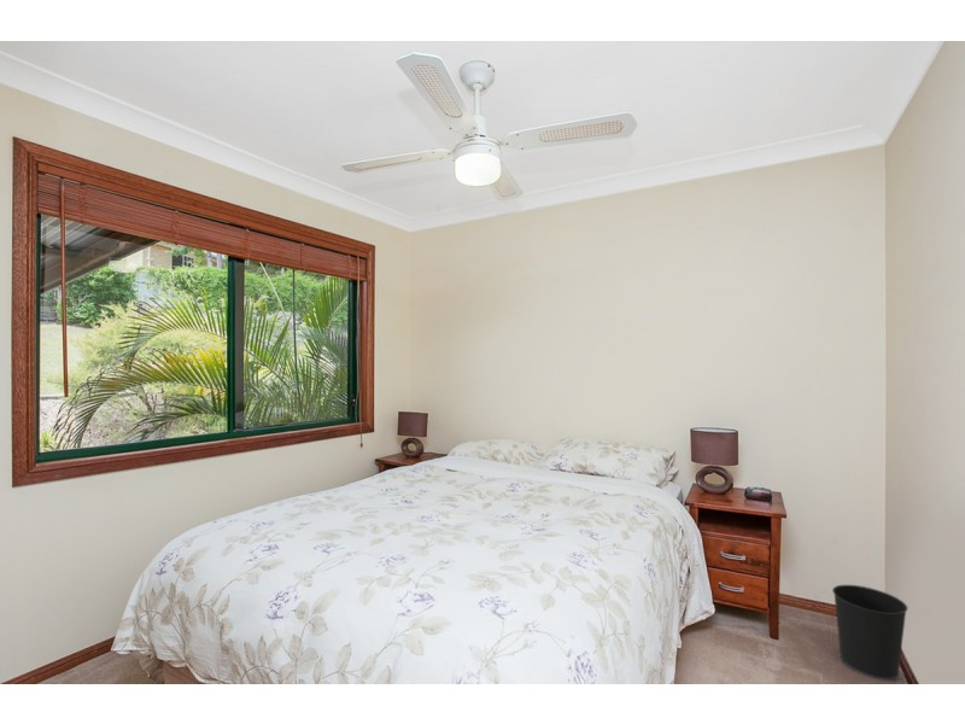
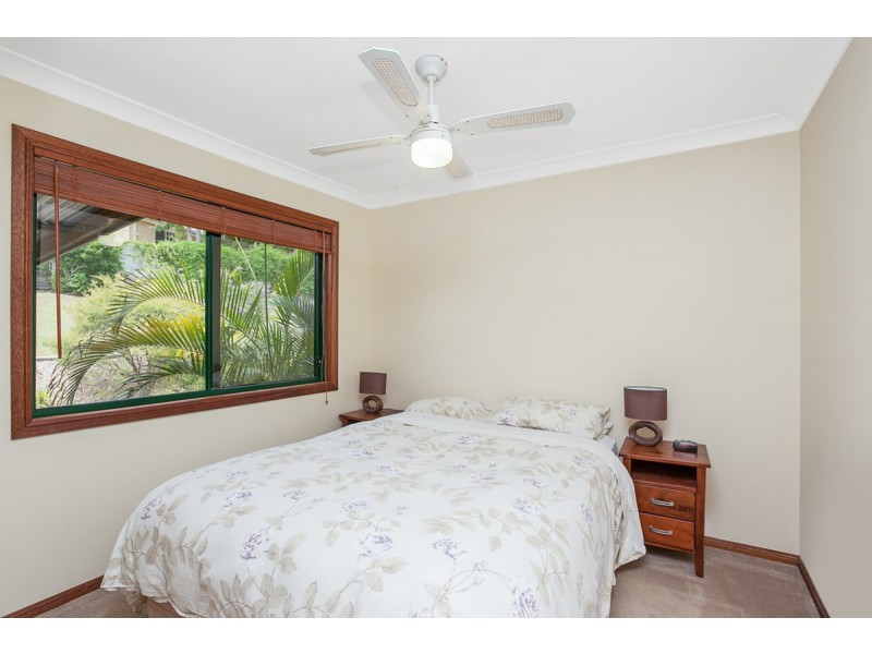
- wastebasket (868, 631)
